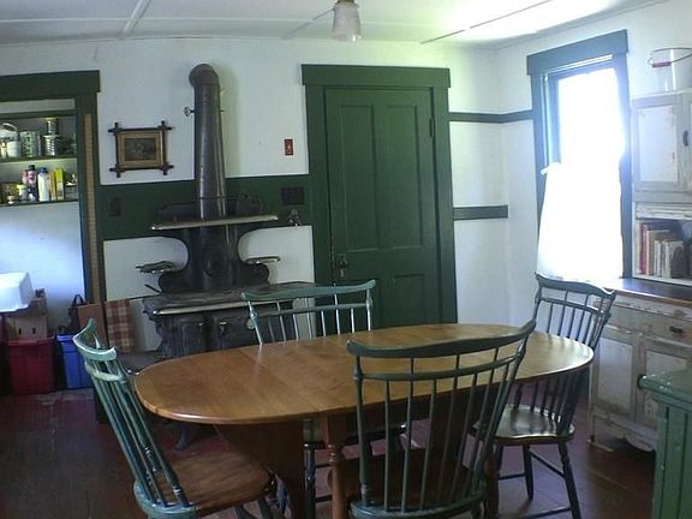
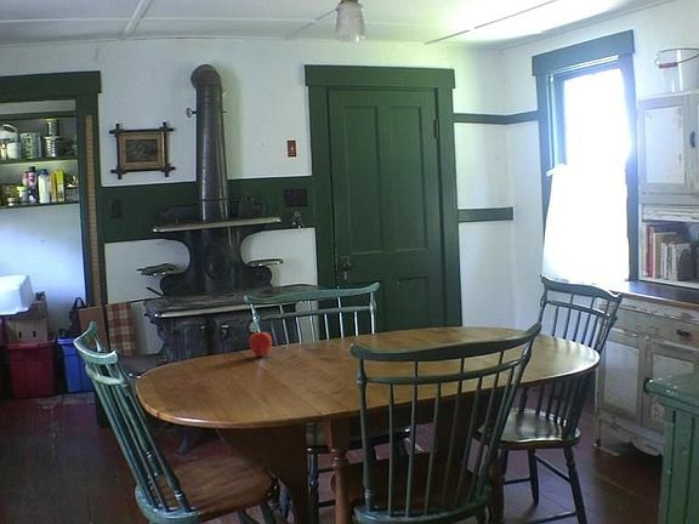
+ apple (260, 342)
